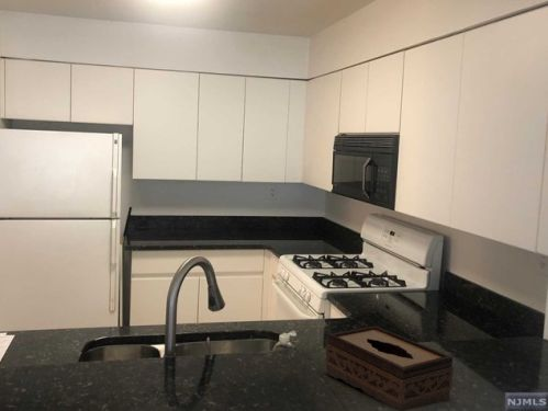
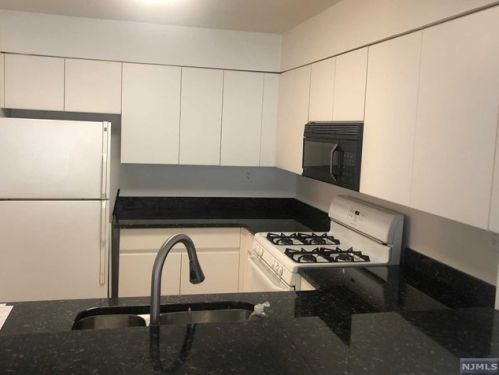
- tissue box (385, 365)
